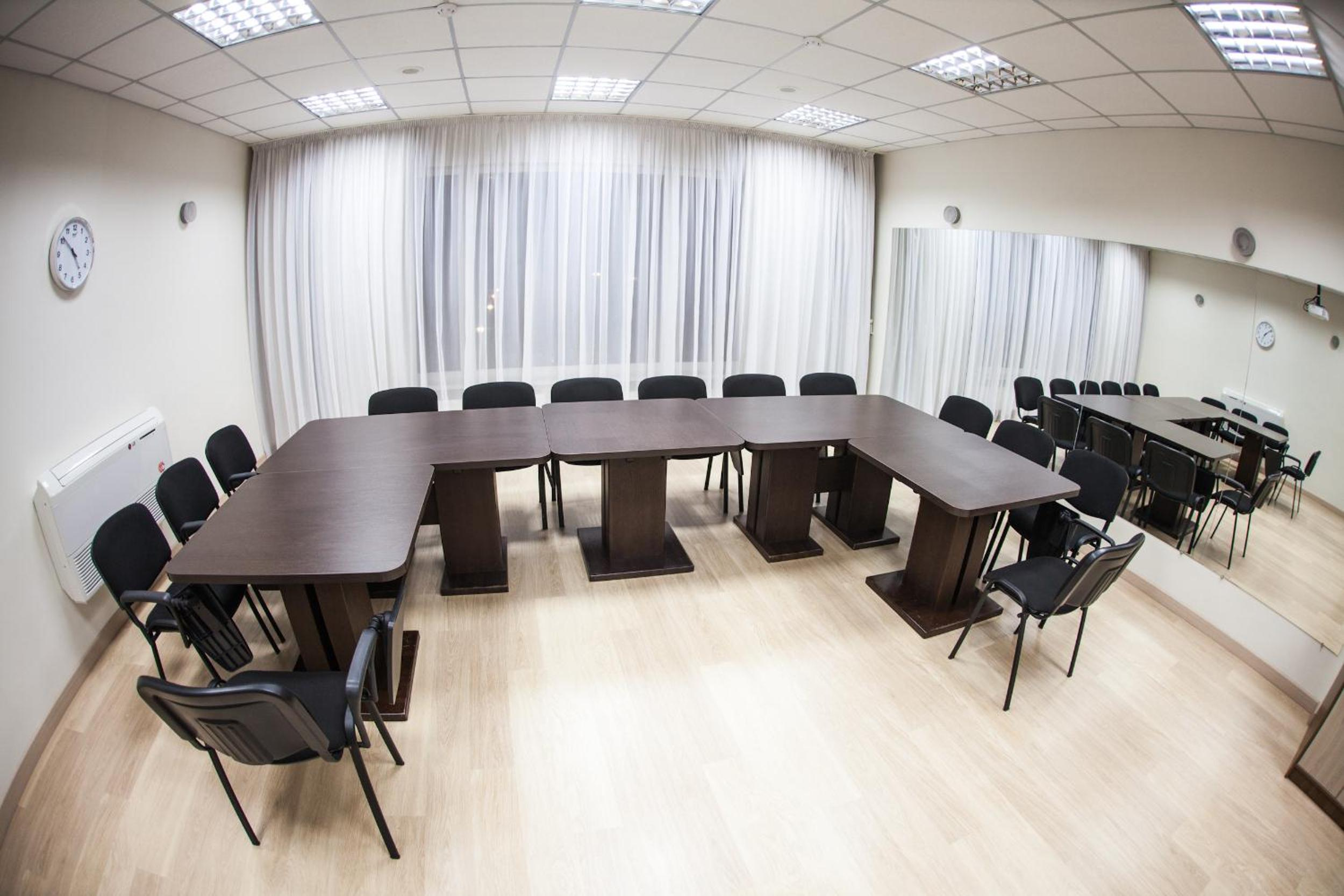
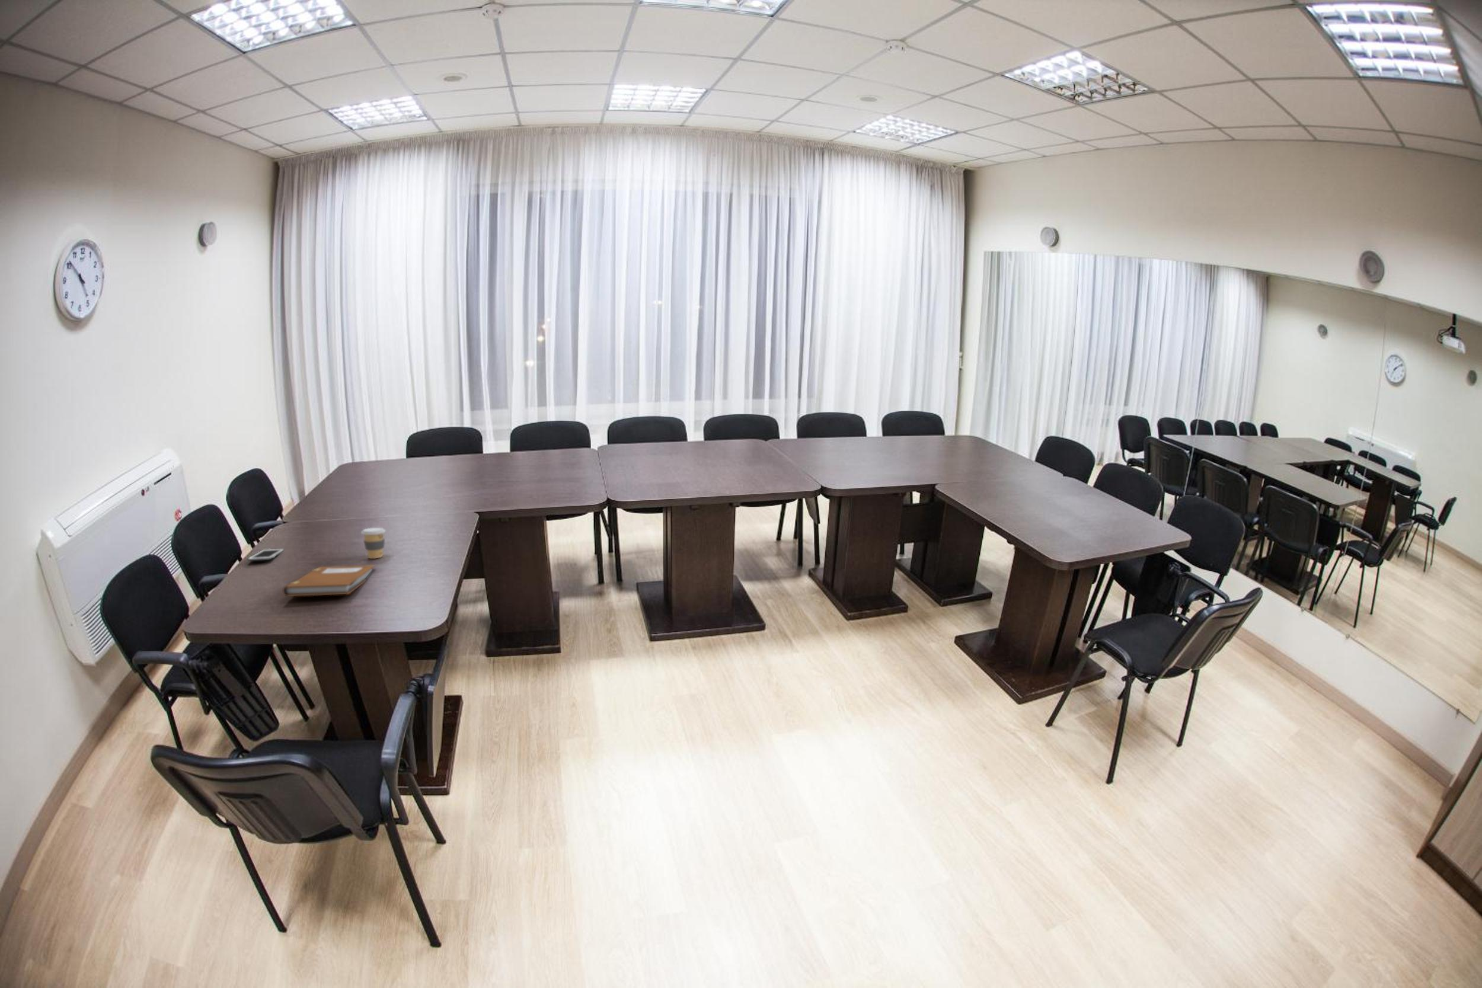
+ notebook (332, 579)
+ cell phone (267, 555)
+ coffee cup (374, 543)
